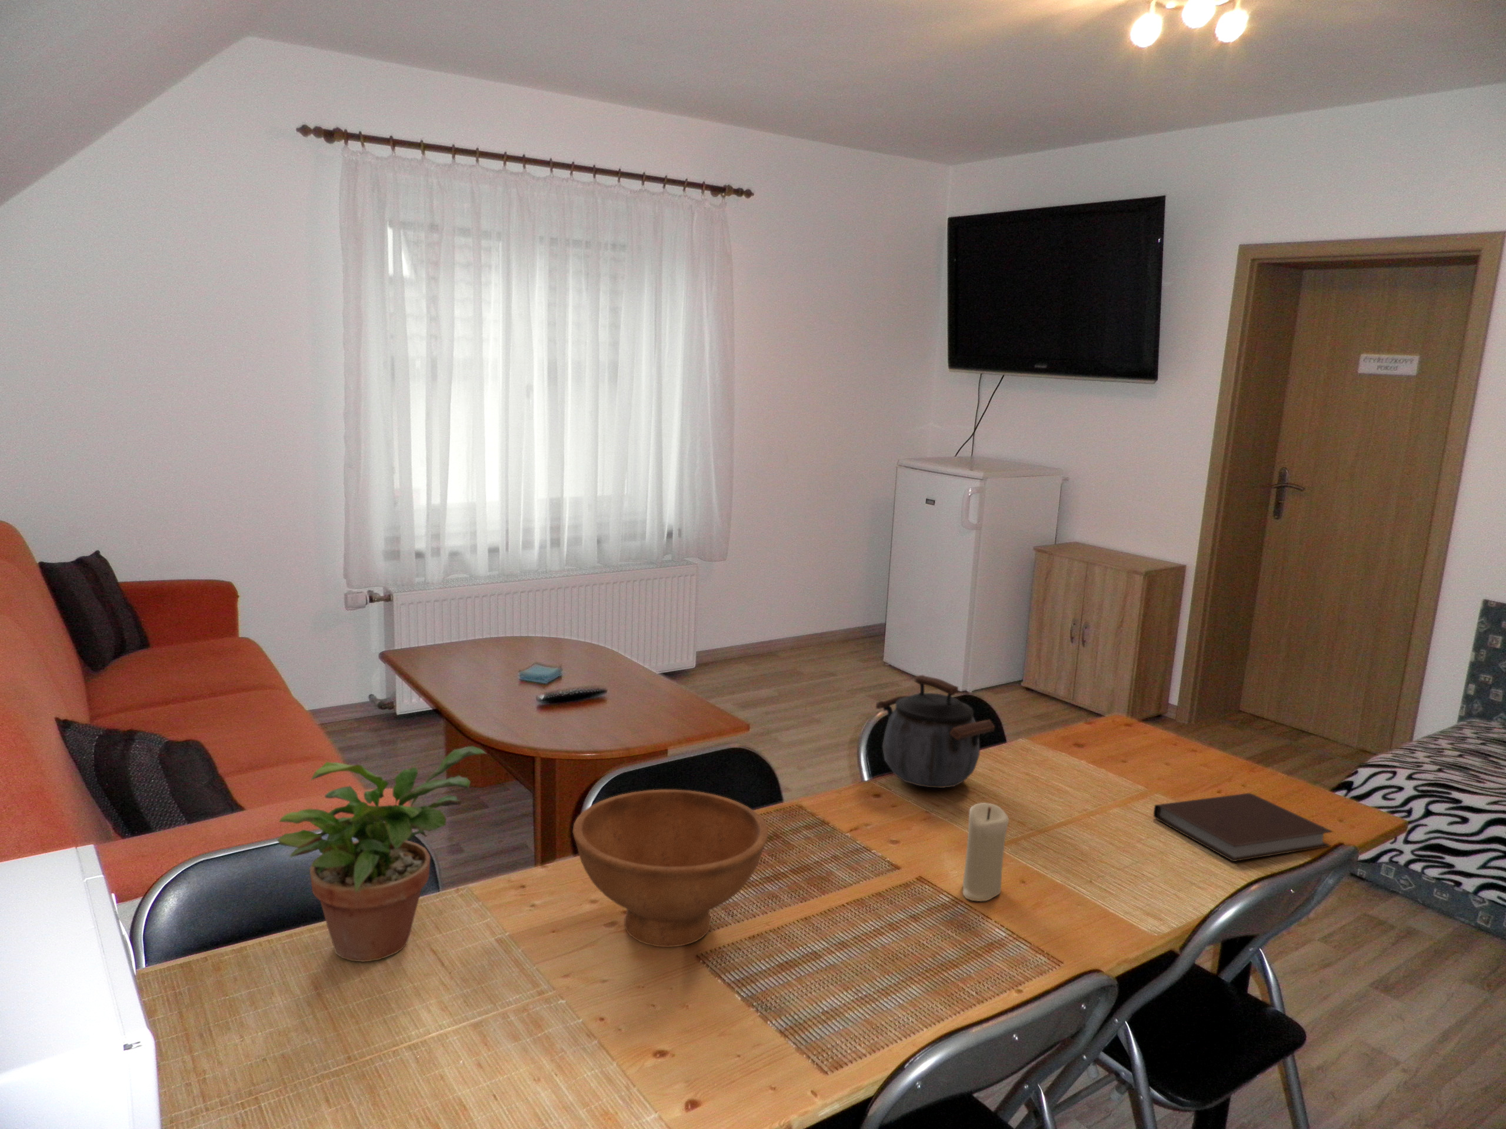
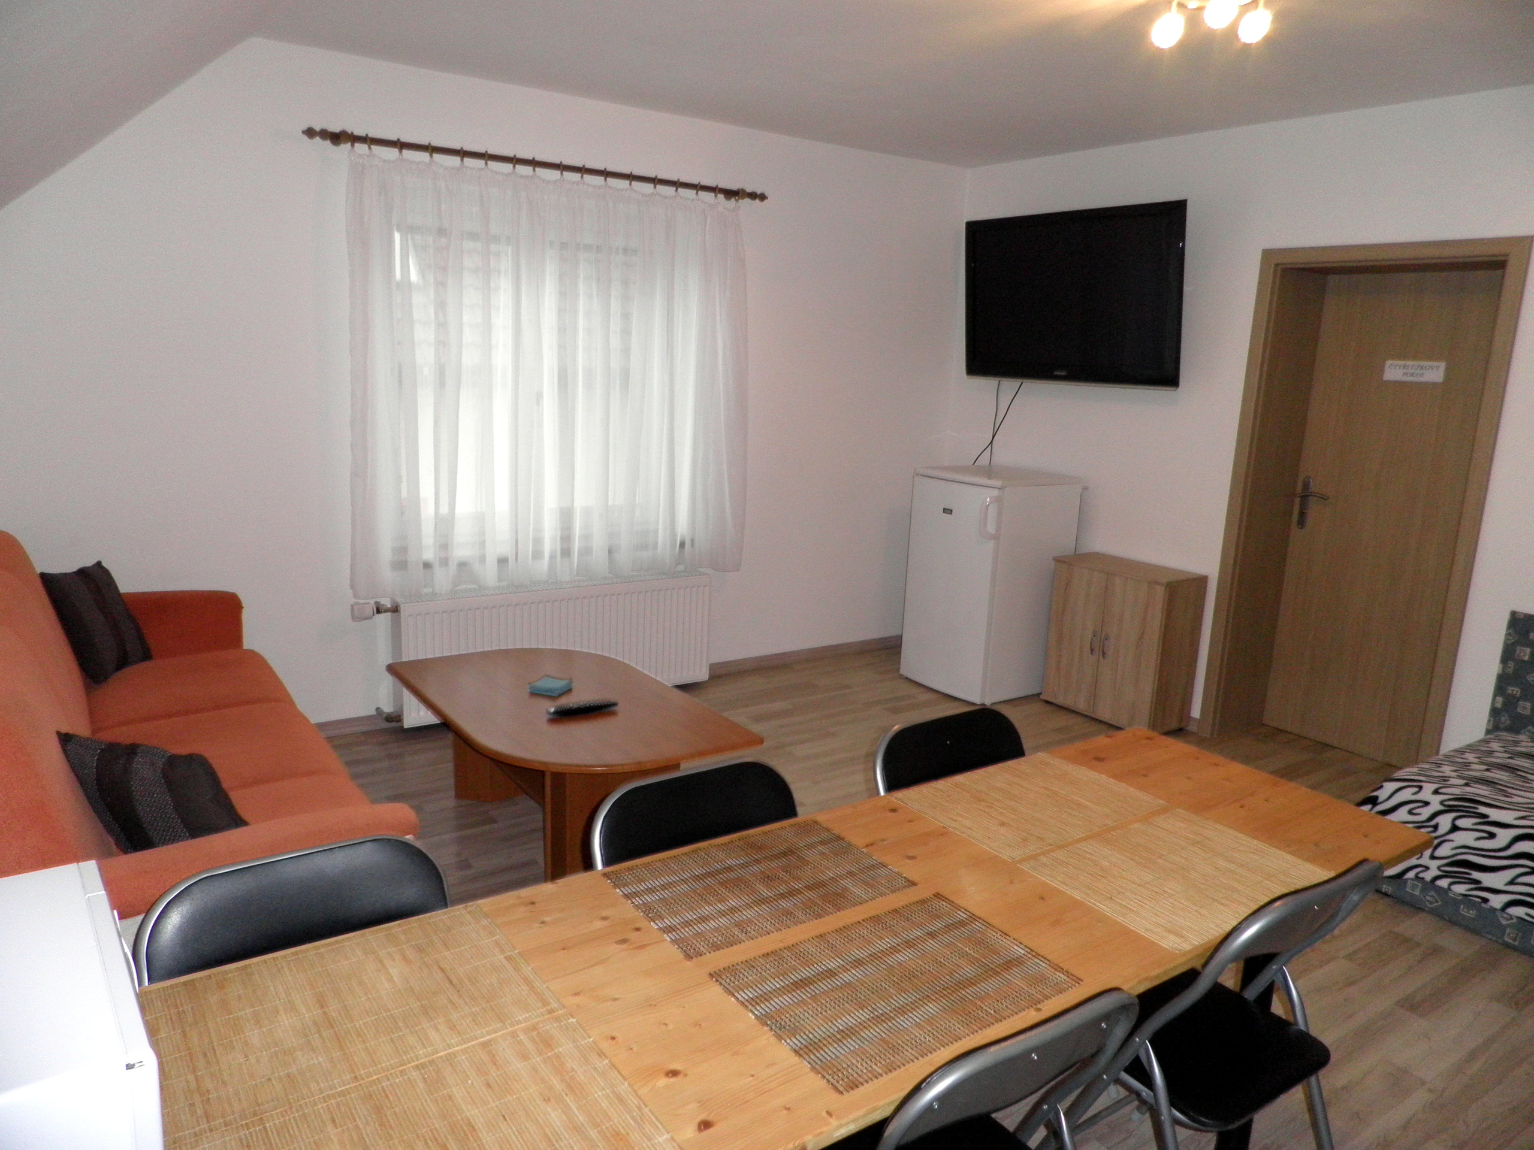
- kettle (932, 731)
- candle (984, 849)
- notebook (1240, 824)
- potted plant (384, 840)
- bowl (669, 875)
